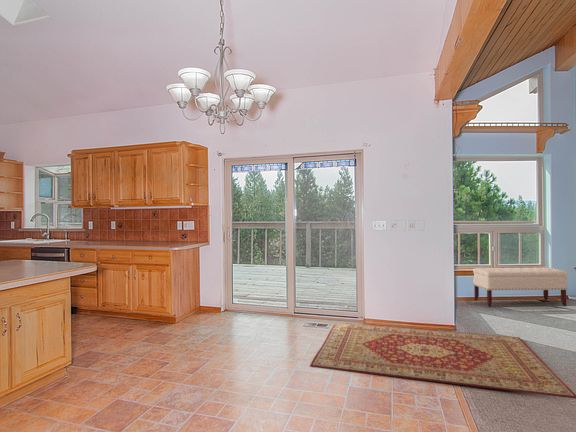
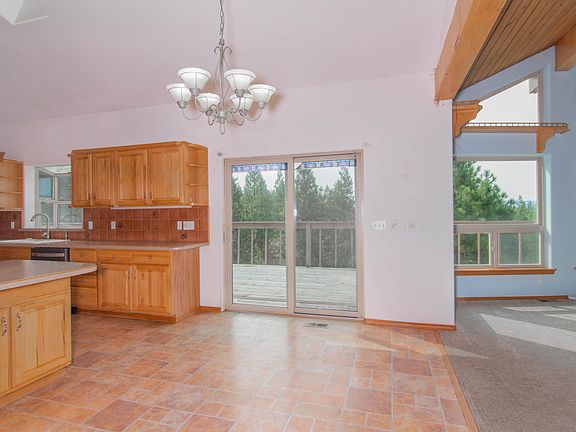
- rug (424, 350)
- bench (518, 285)
